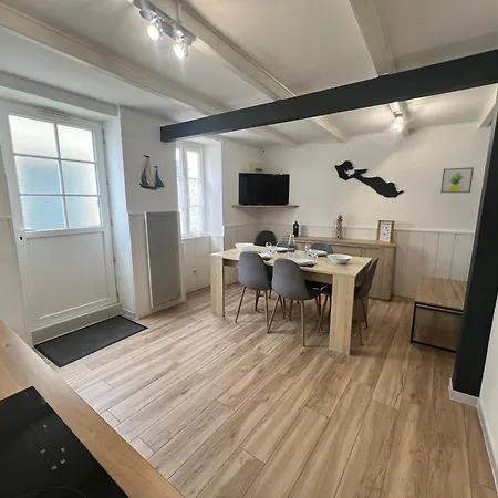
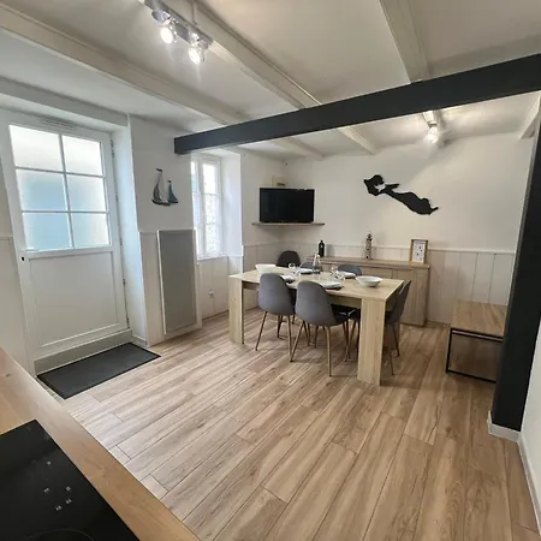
- wall art (456, 180)
